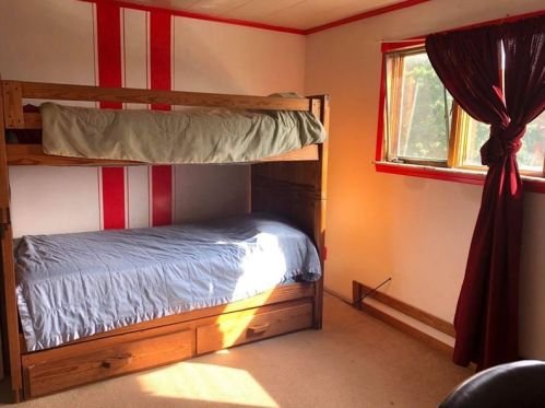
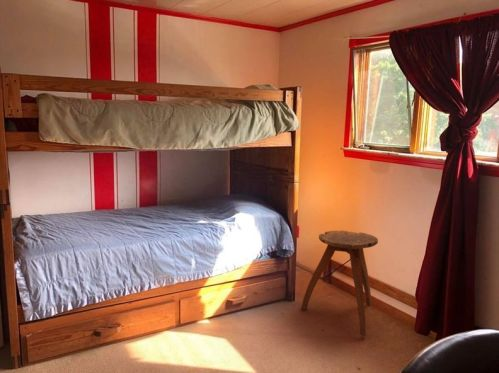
+ stool (355, 276)
